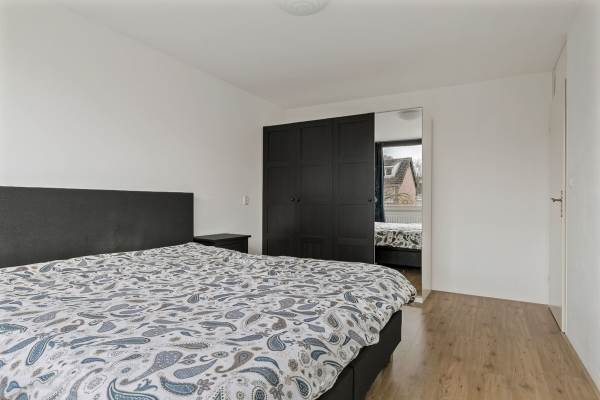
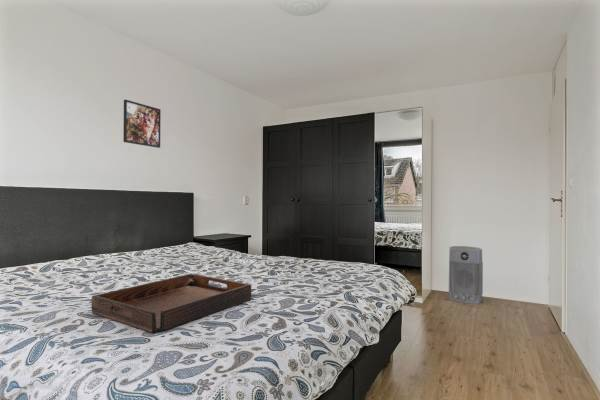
+ air purifier (465, 273)
+ serving tray (176, 297)
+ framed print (142, 124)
